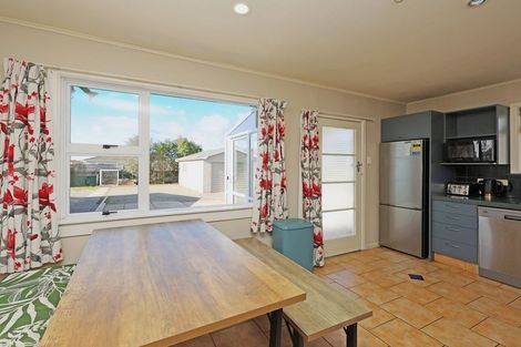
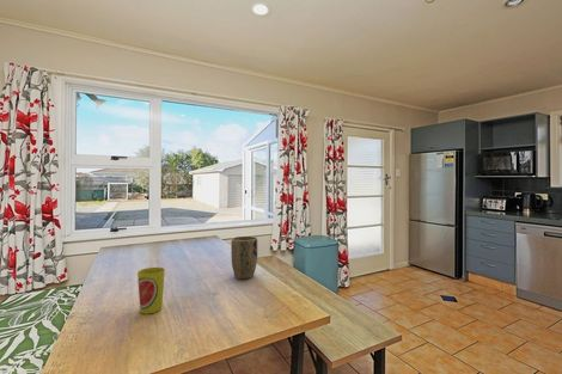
+ plant pot (244, 257)
+ cup (151, 289)
